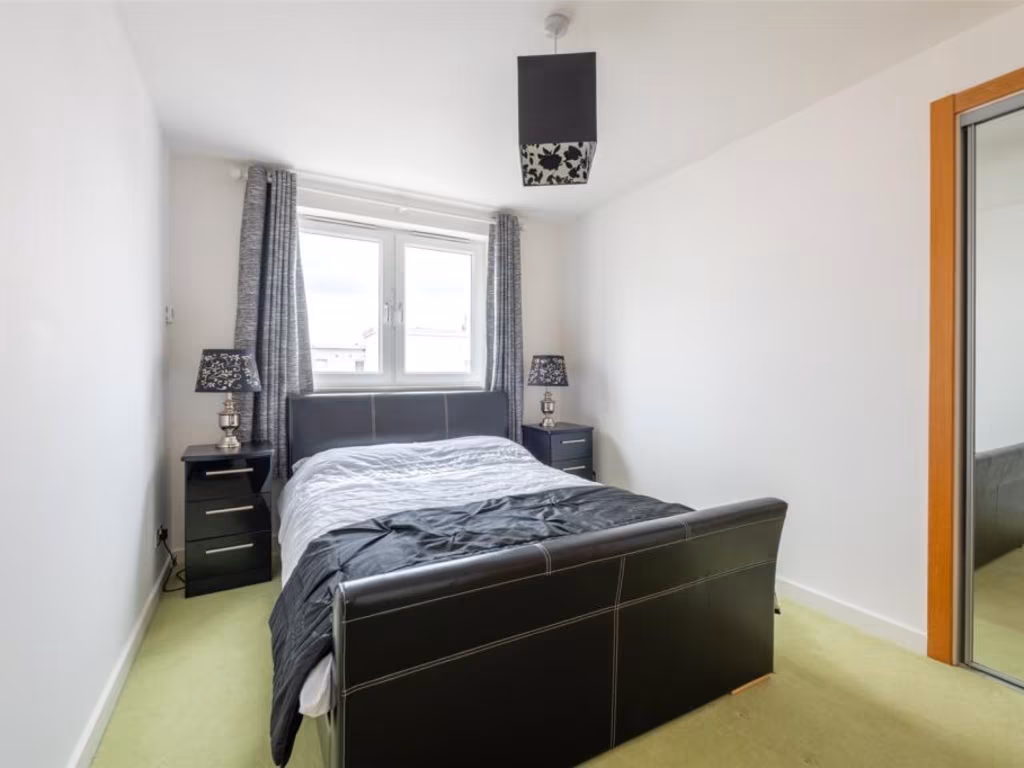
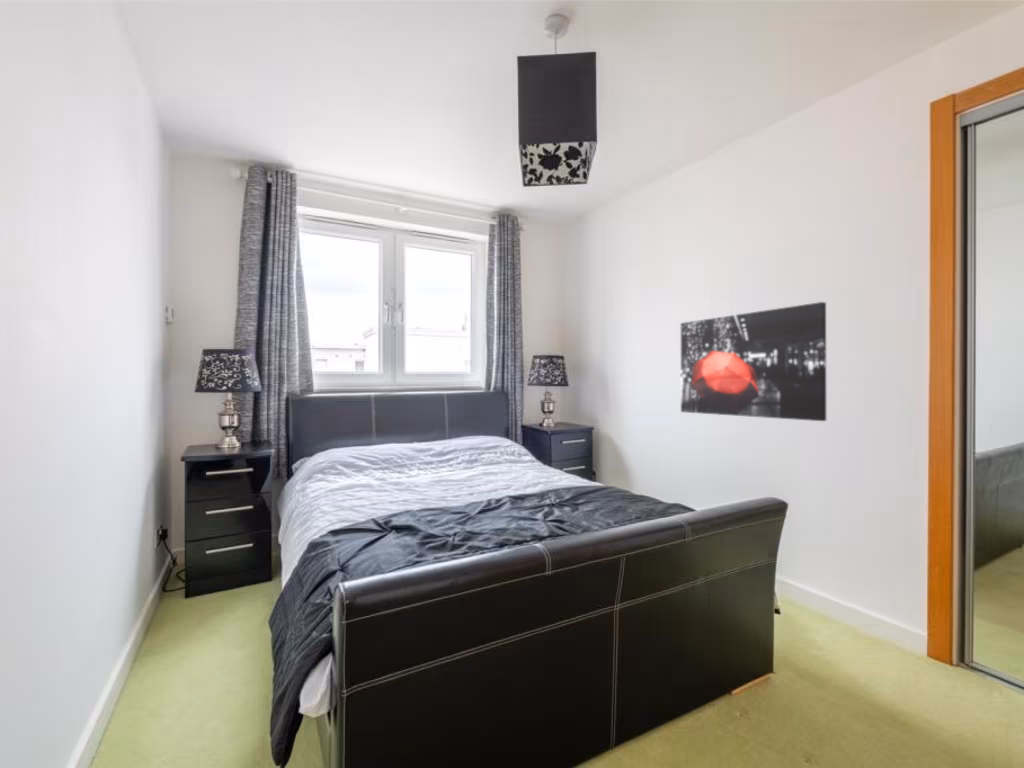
+ wall art (743, 365)
